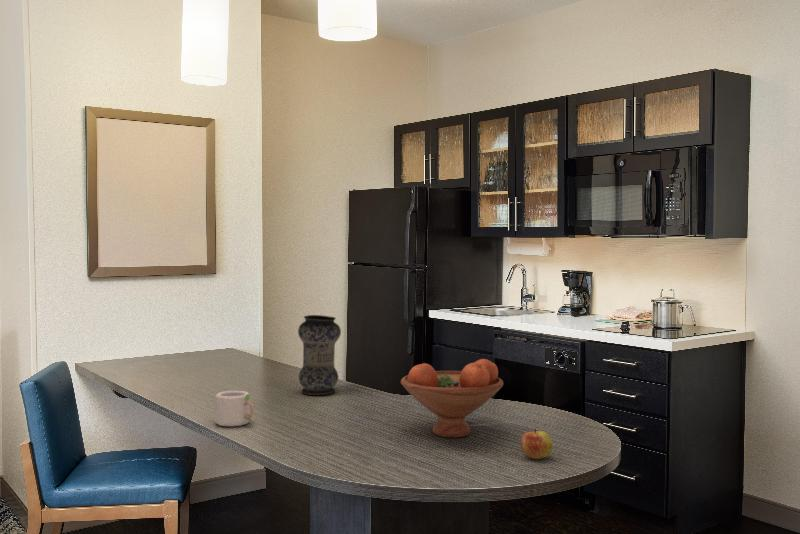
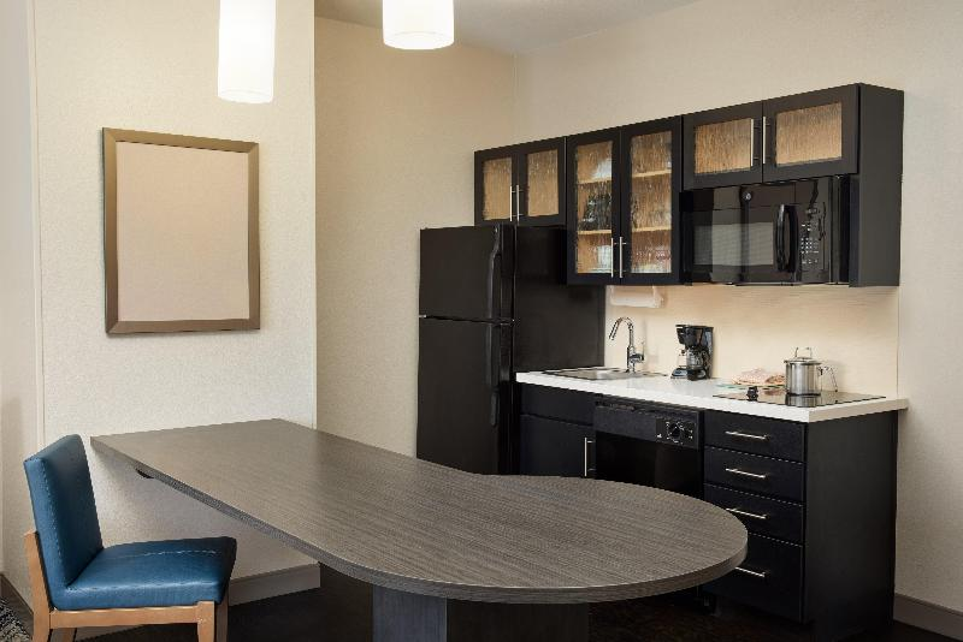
- apple (536, 443)
- mug (237, 408)
- vase (319, 354)
- fruit bowl (451, 396)
